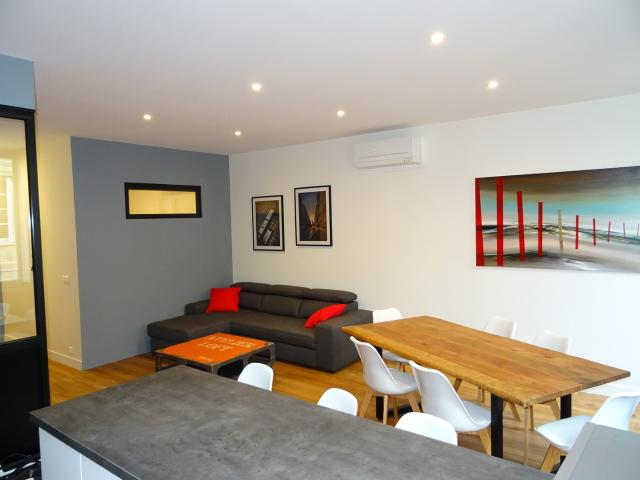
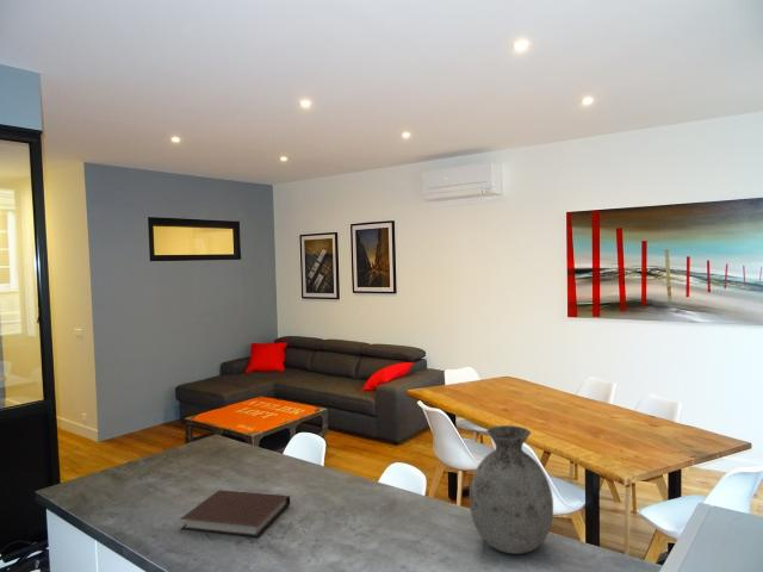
+ notebook (237, 510)
+ vase (509, 487)
